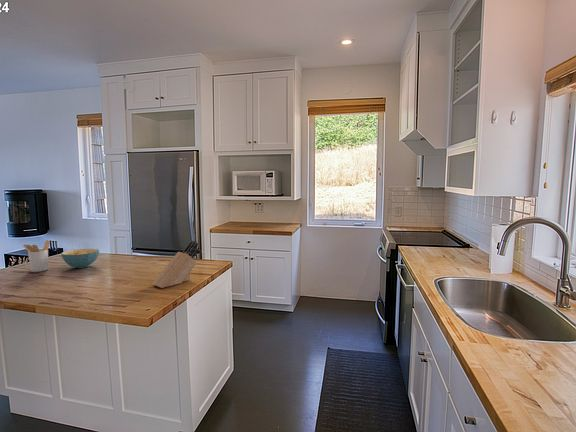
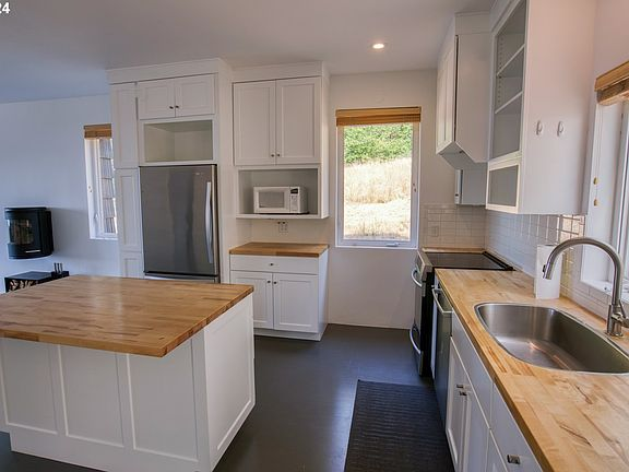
- utensil holder (36, 256)
- knife block (177, 262)
- cereal bowl (81, 259)
